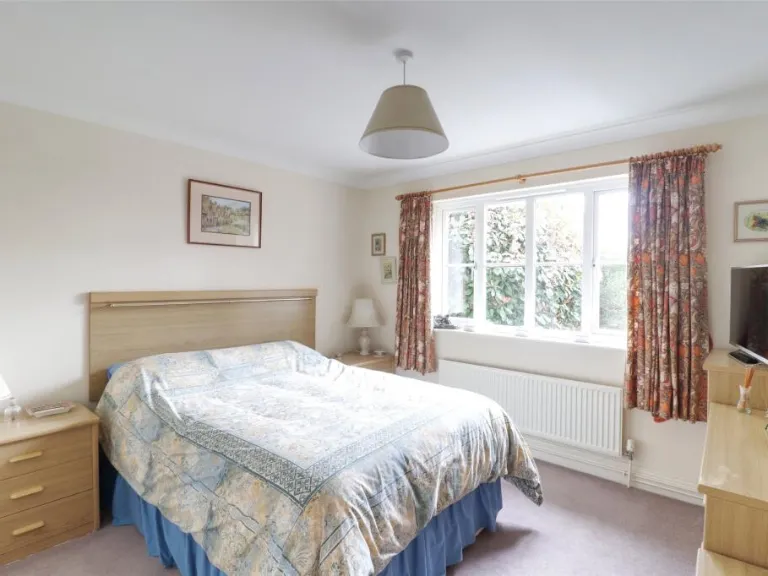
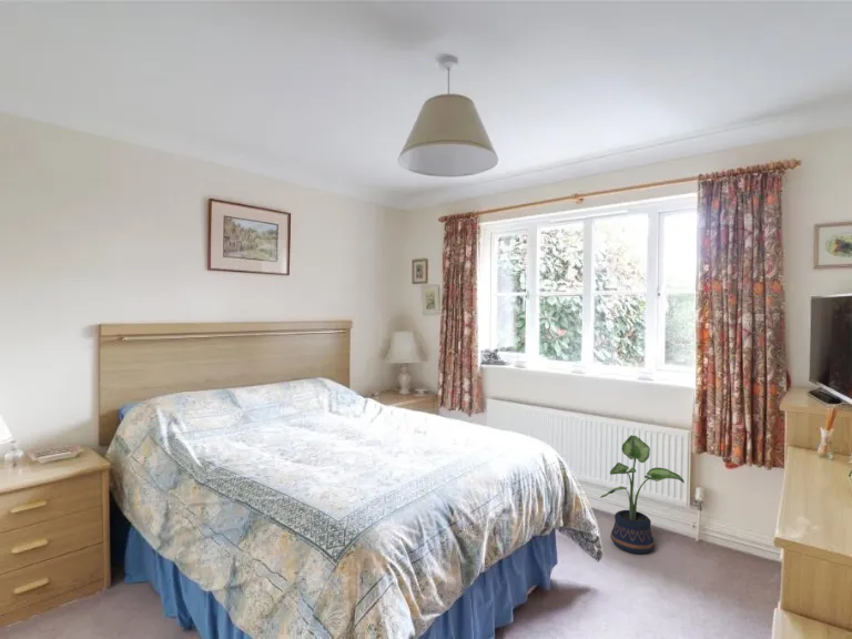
+ potted plant (638, 494)
